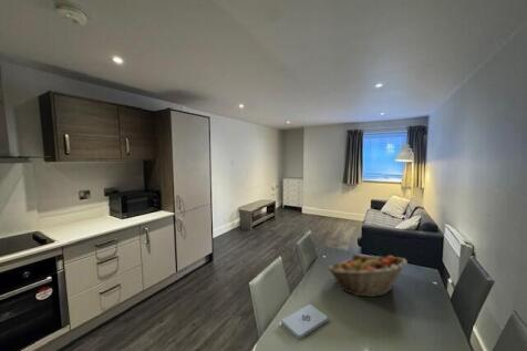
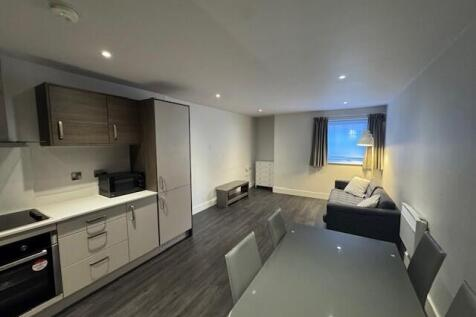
- fruit basket (365, 270)
- notepad (304, 320)
